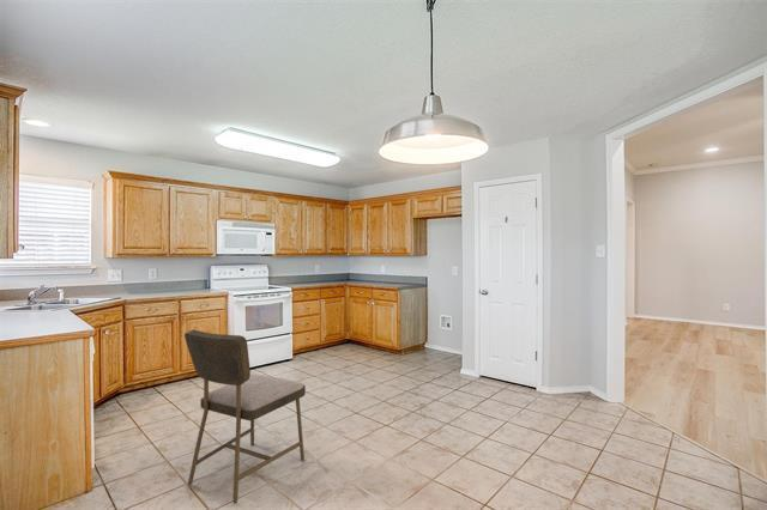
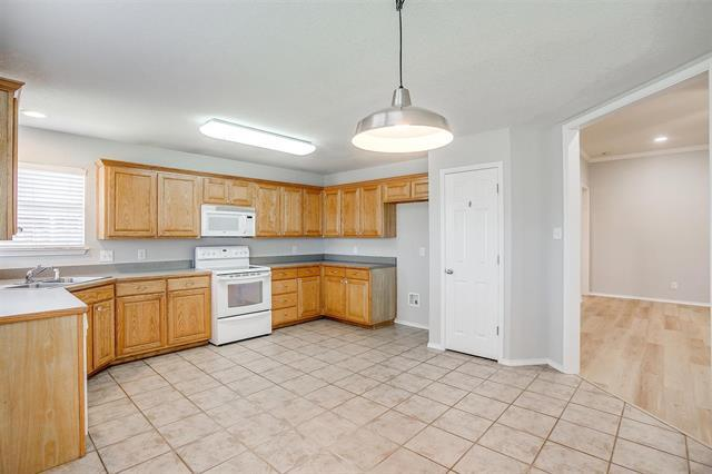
- dining chair (247, 397)
